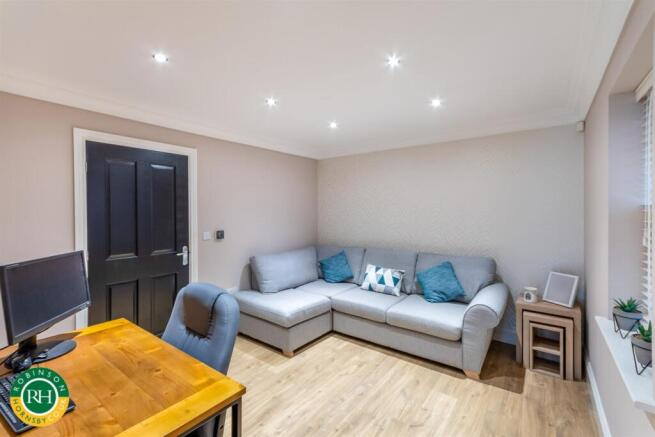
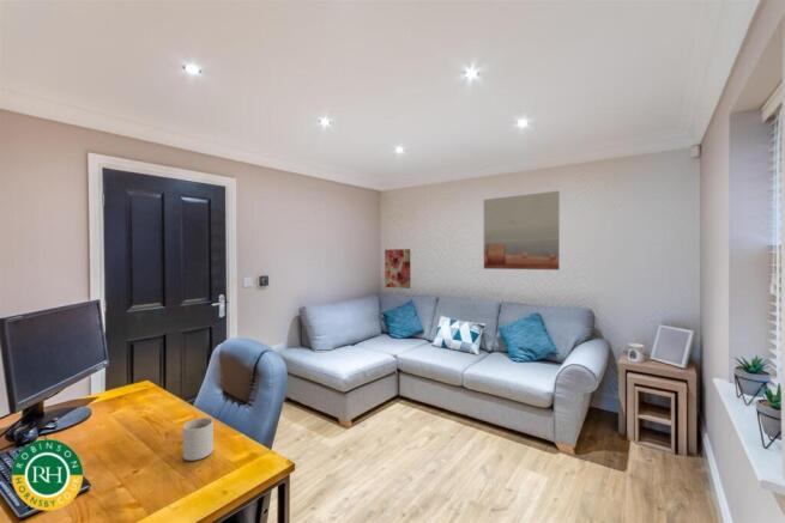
+ mug (200, 436)
+ wall art (397, 268)
+ wall art (519, 232)
